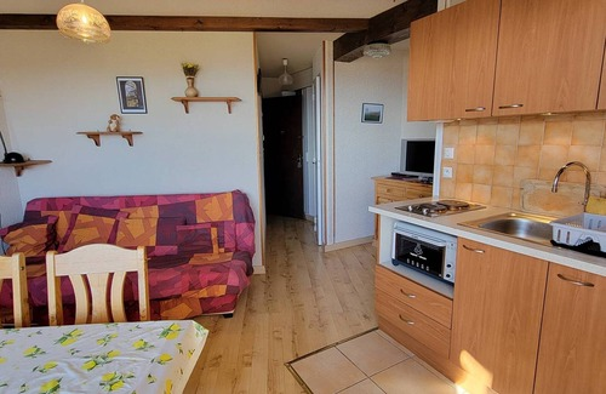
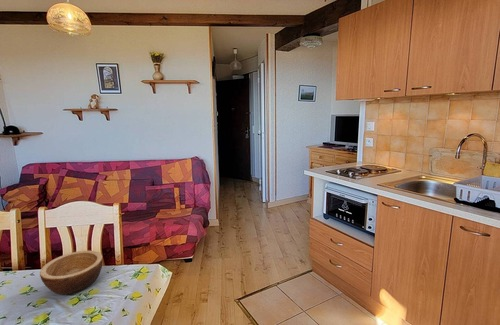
+ bowl (73, 273)
